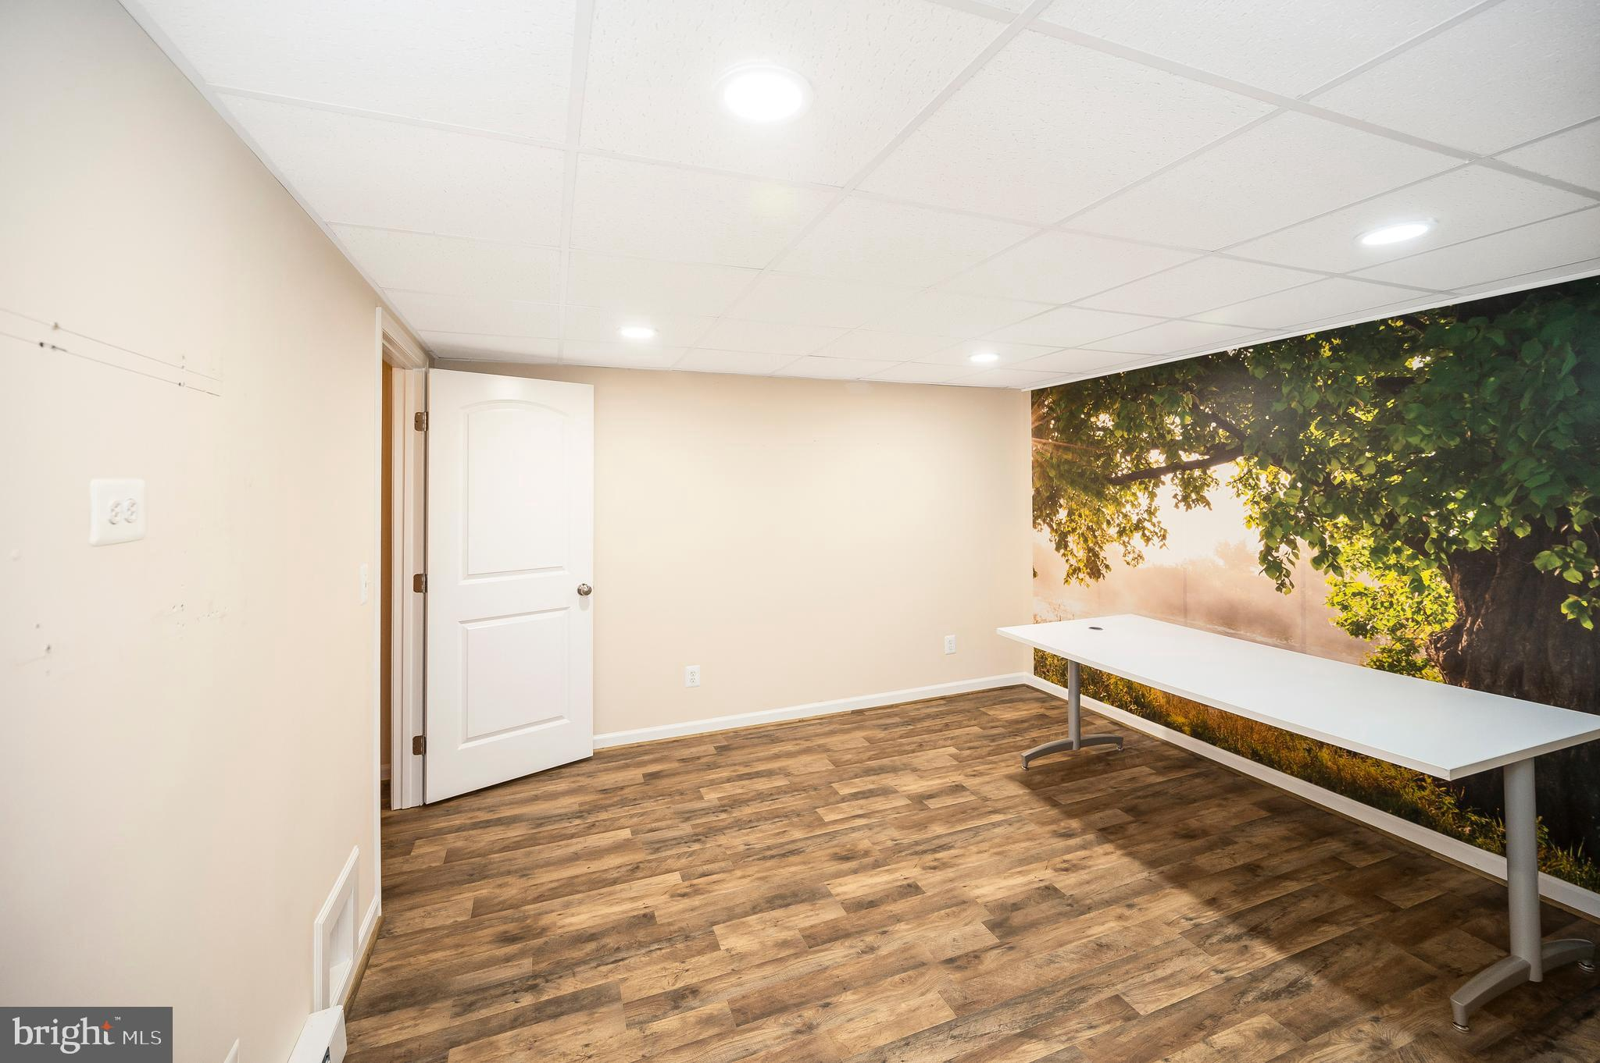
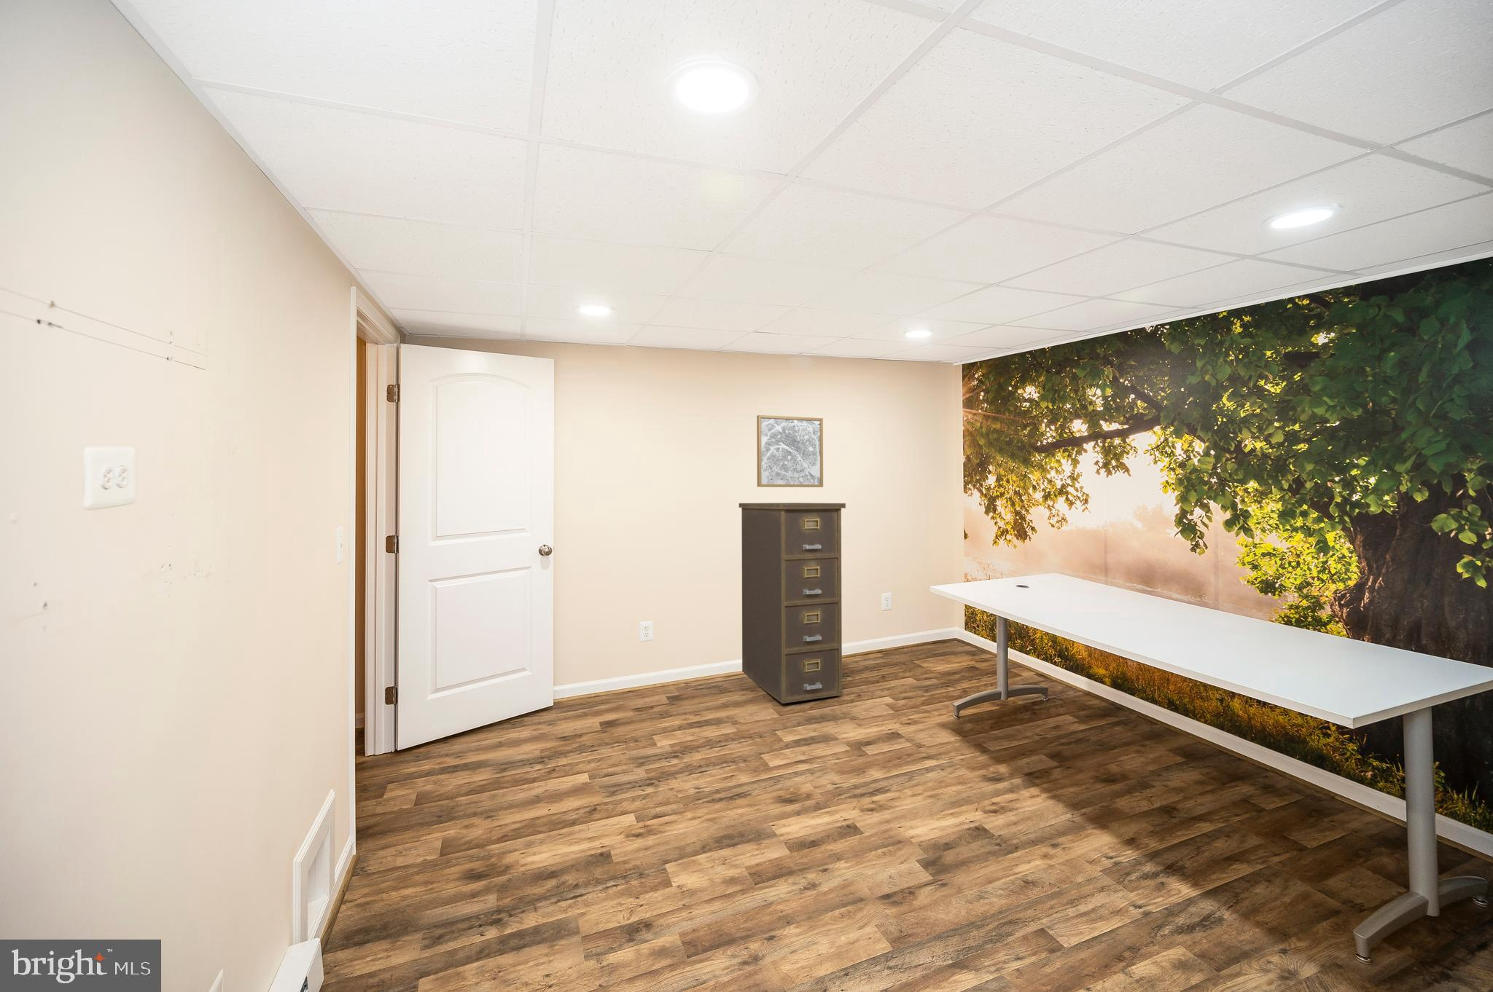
+ filing cabinet (789, 592)
+ wall art (790, 452)
